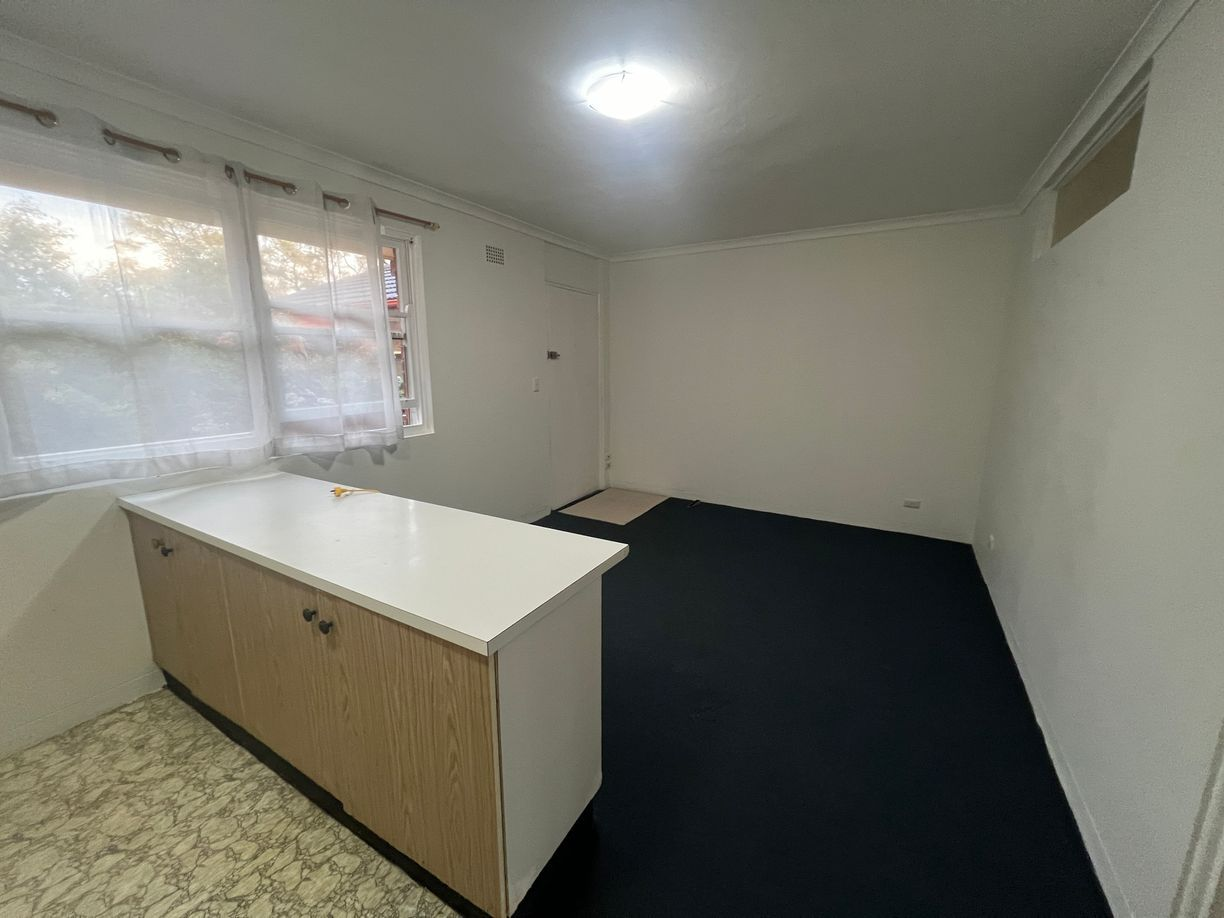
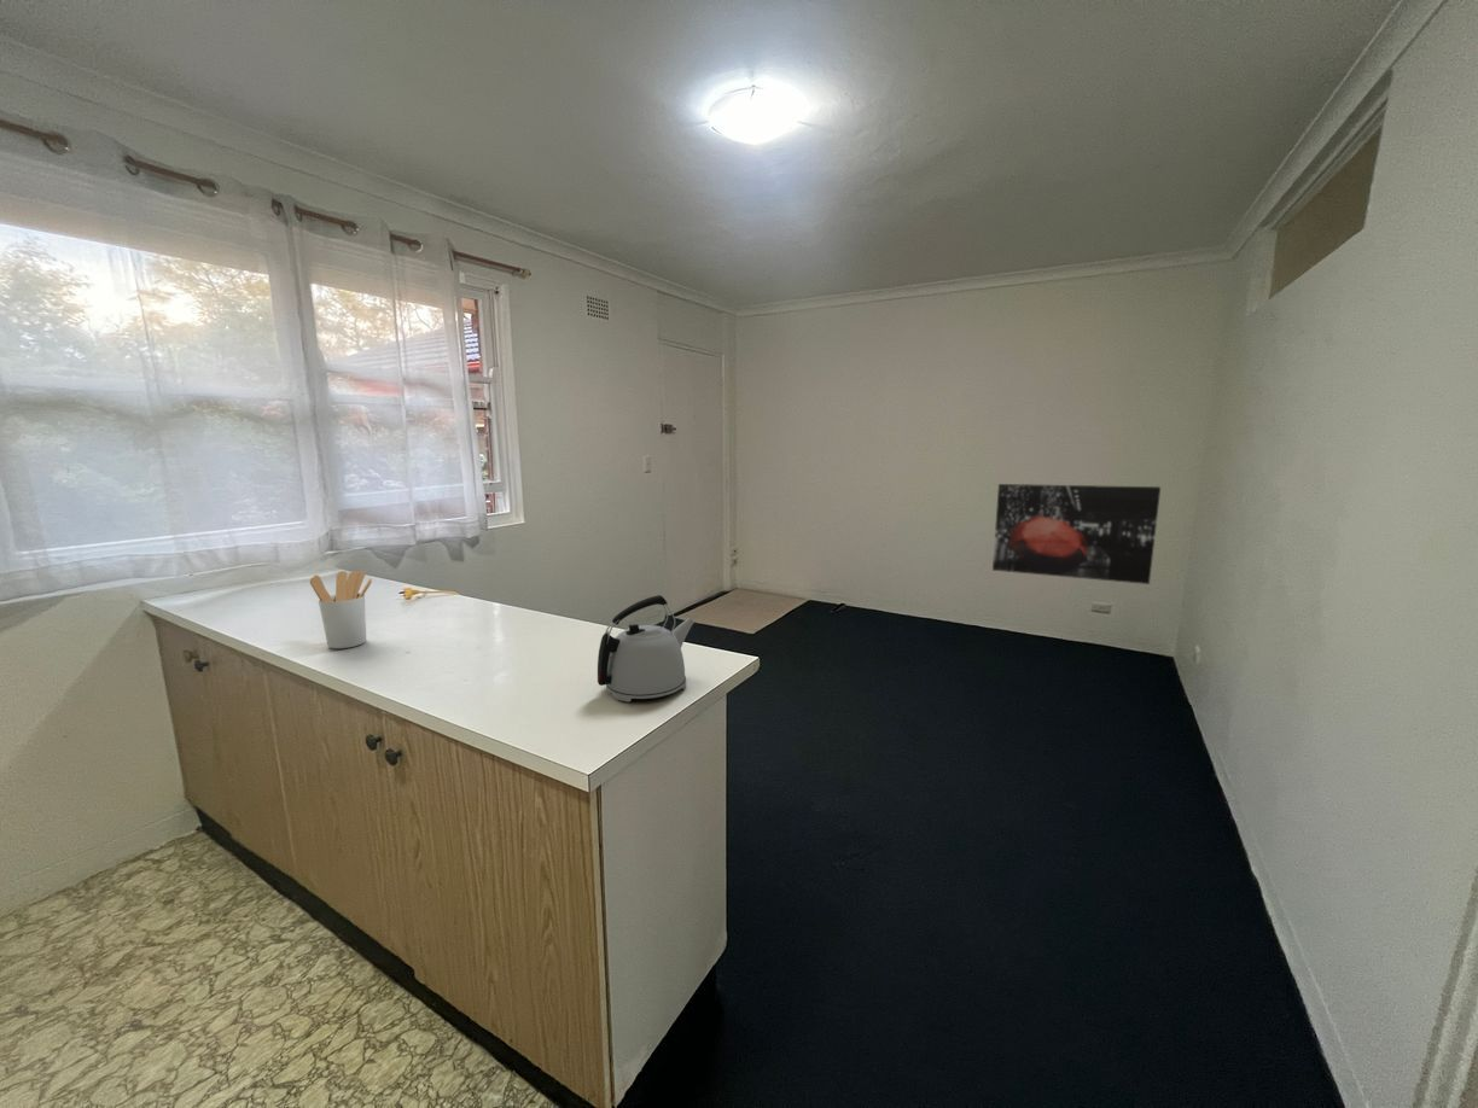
+ wall art (1070, 531)
+ kettle (647, 641)
+ utensil holder (347, 606)
